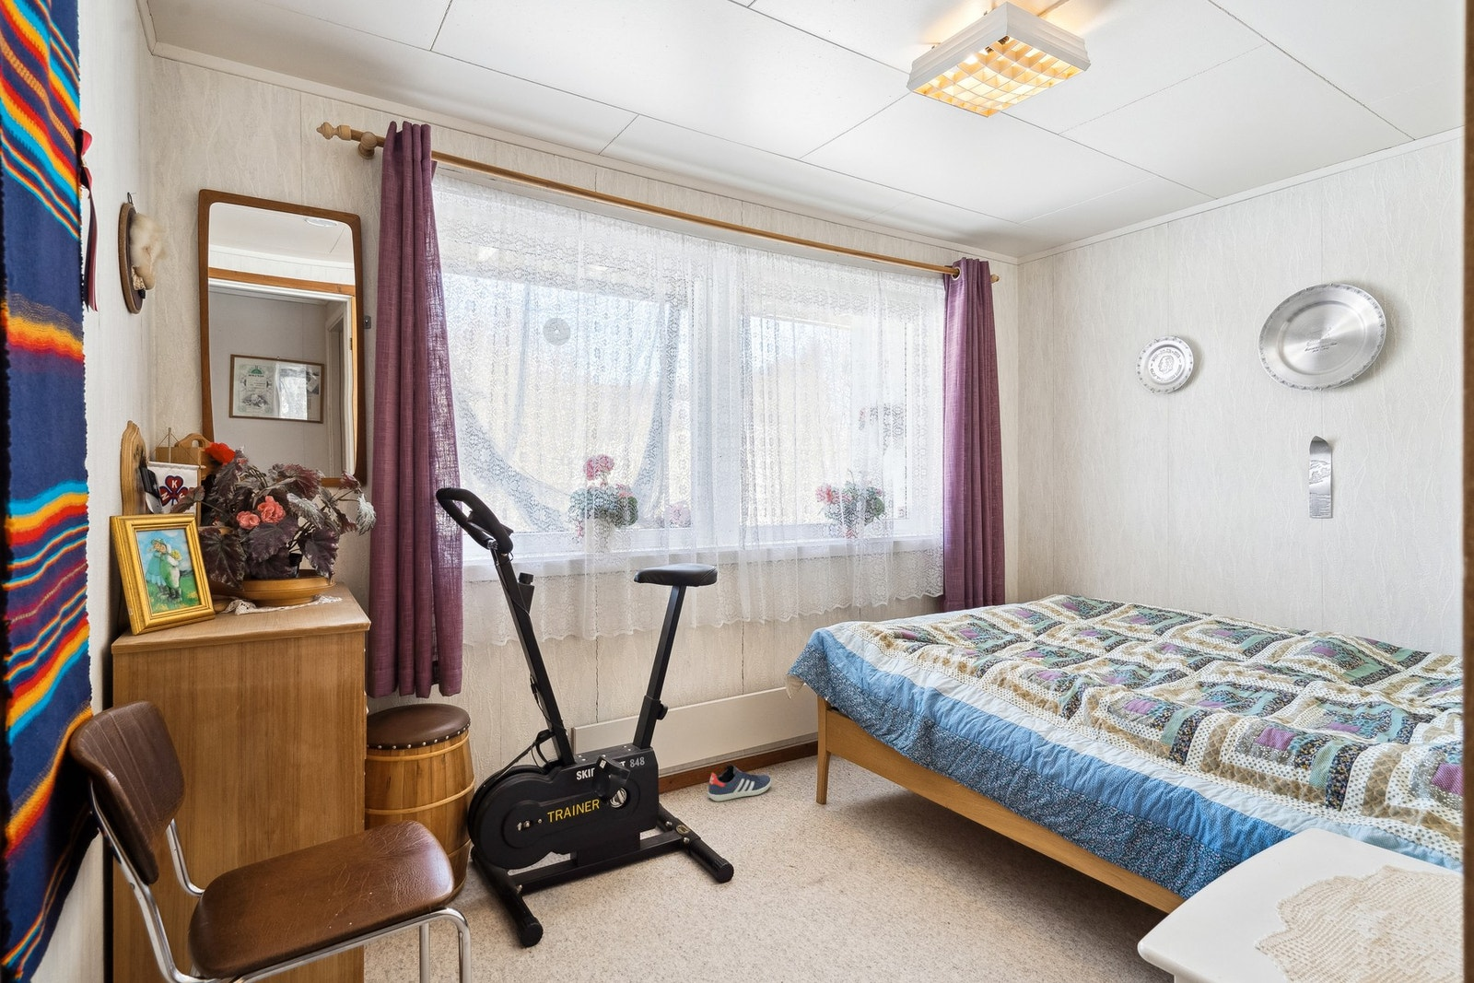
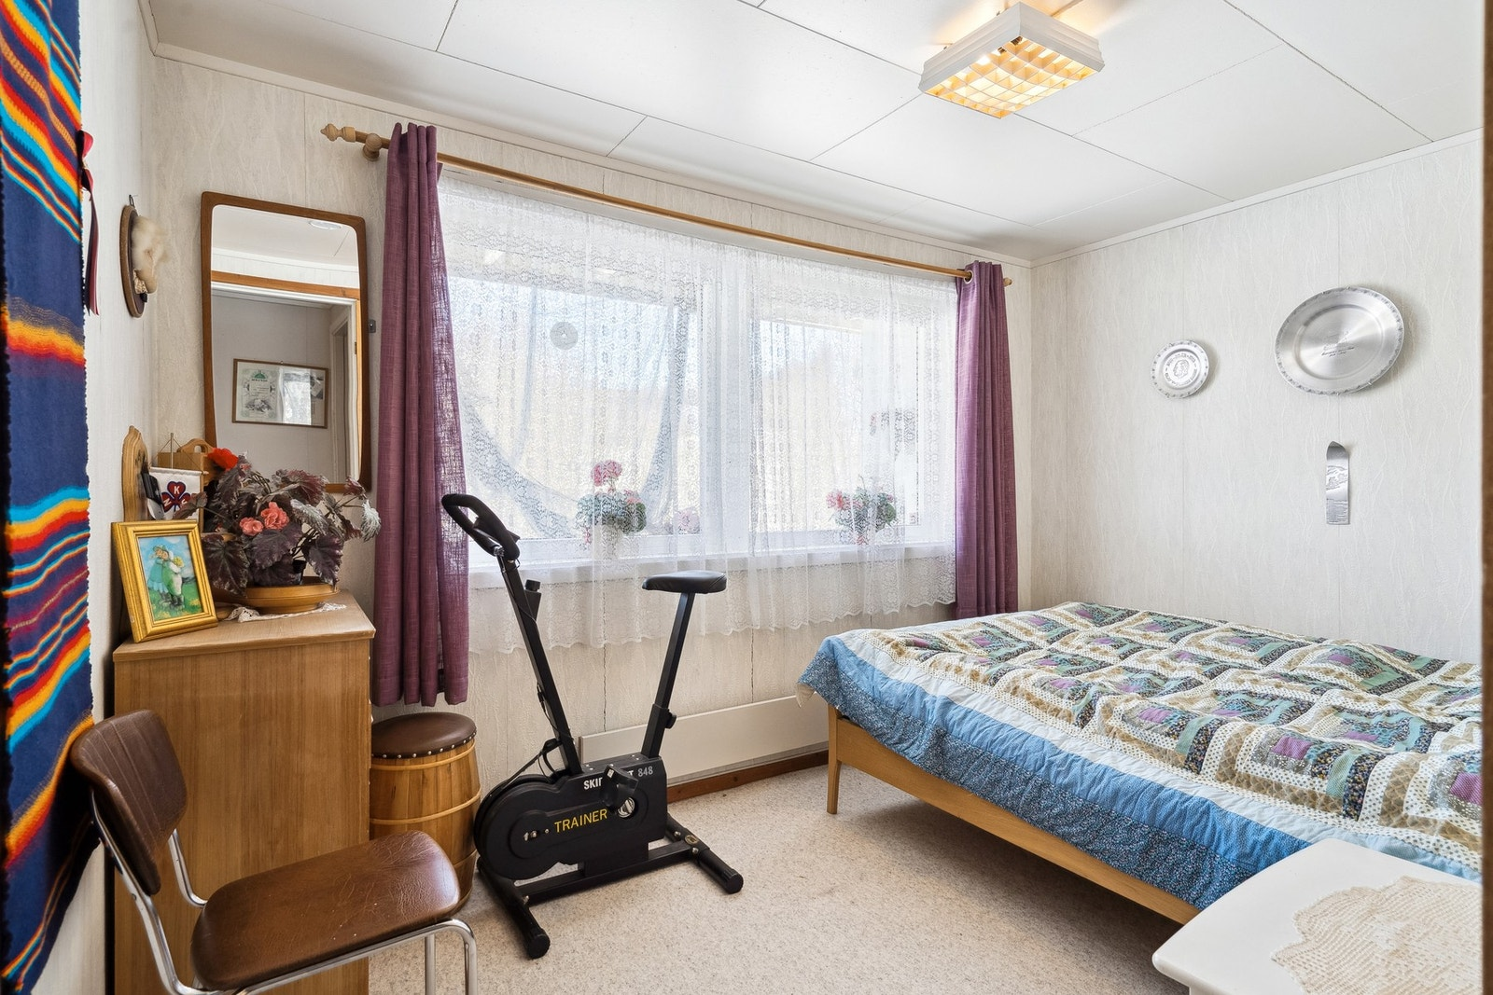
- sneaker (740, 779)
